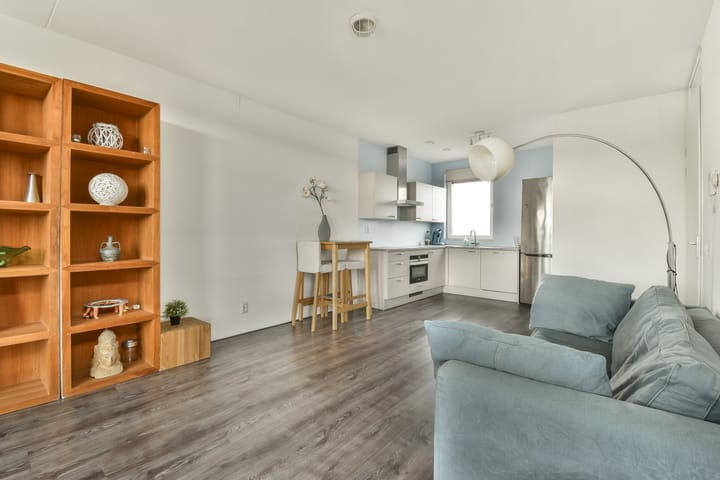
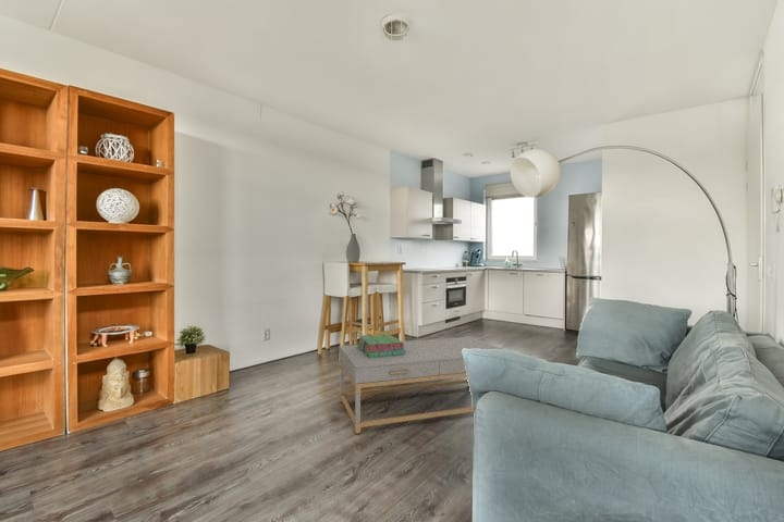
+ stack of books (380, 344)
+ coffee table (422, 377)
